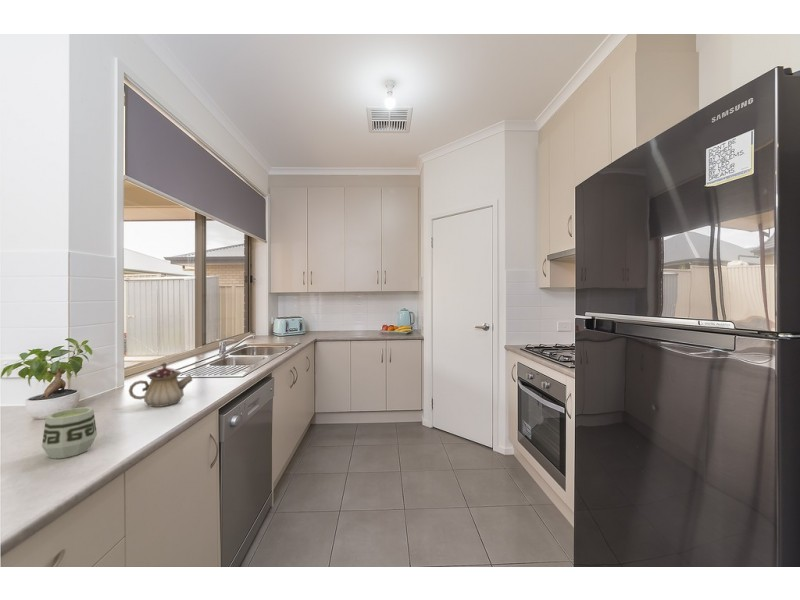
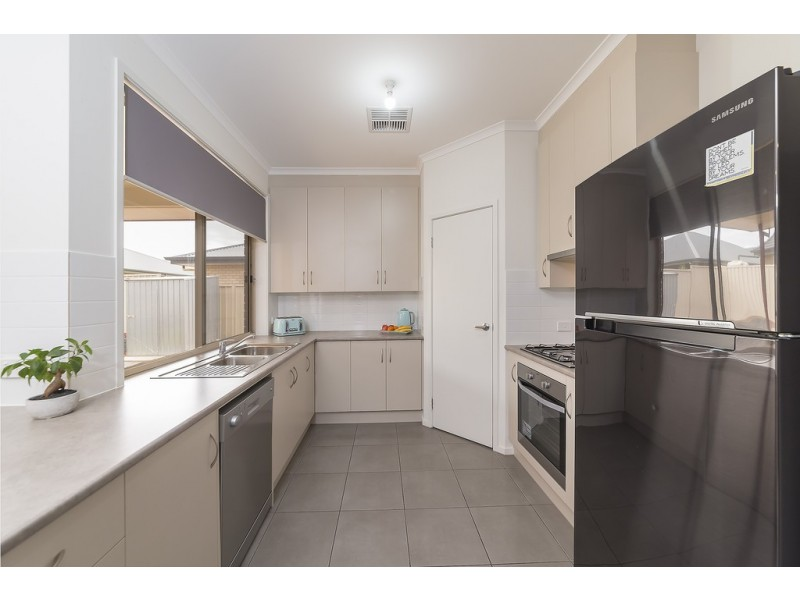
- cup (70, 432)
- teapot (161, 382)
